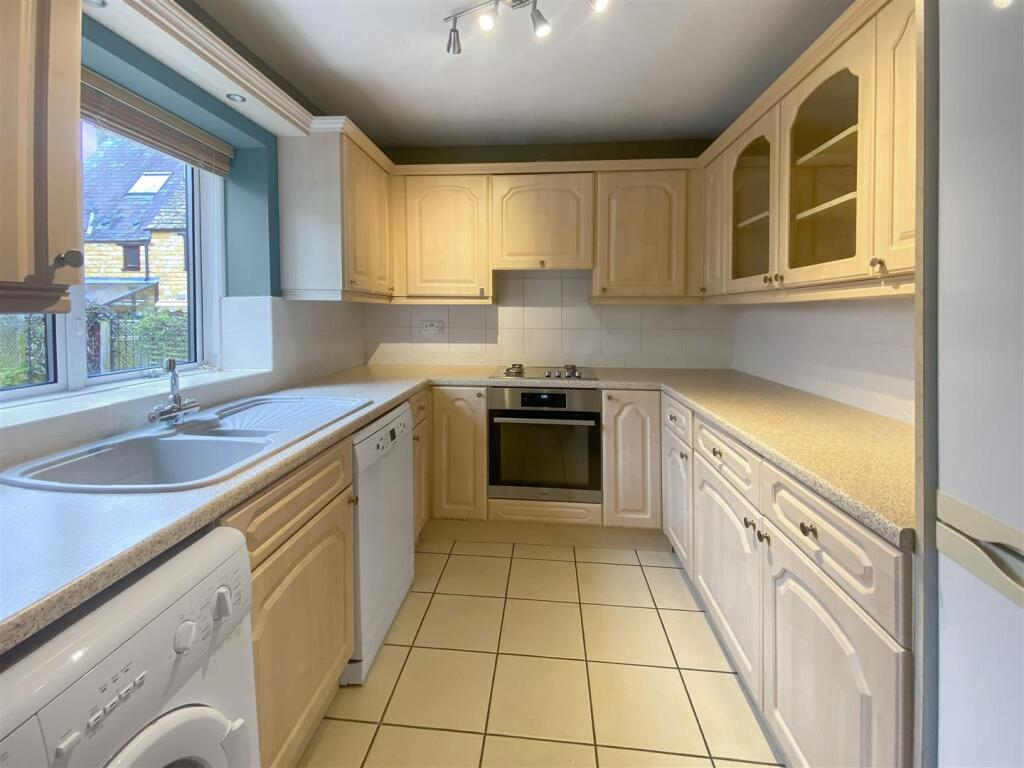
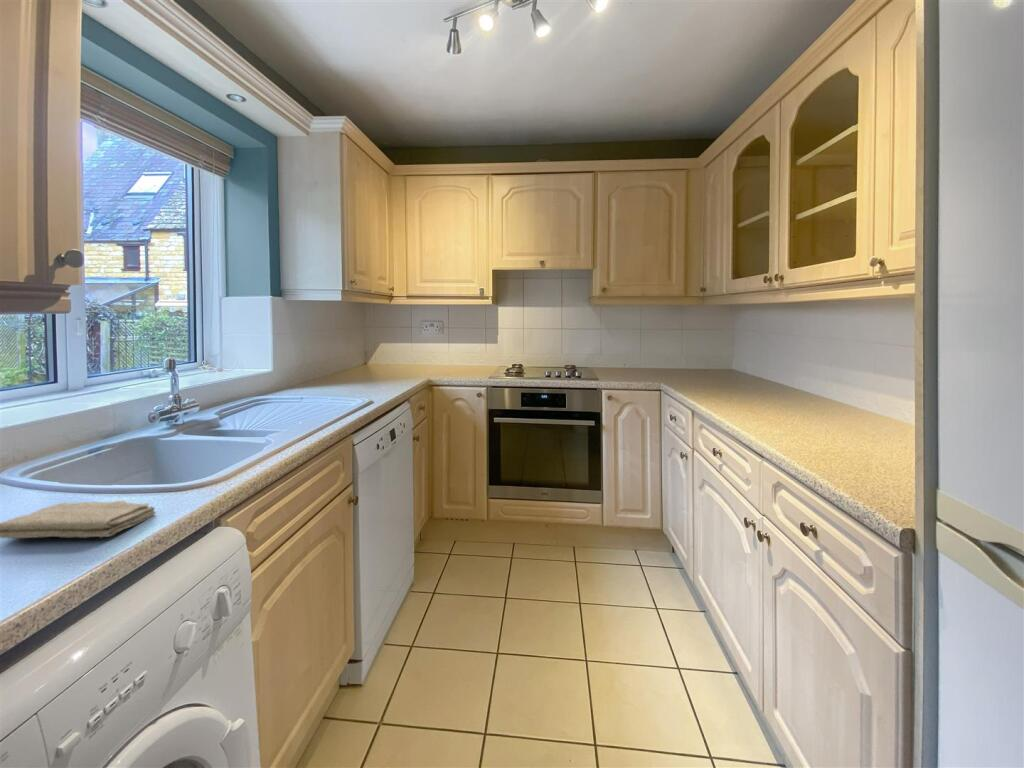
+ washcloth (79, 518)
